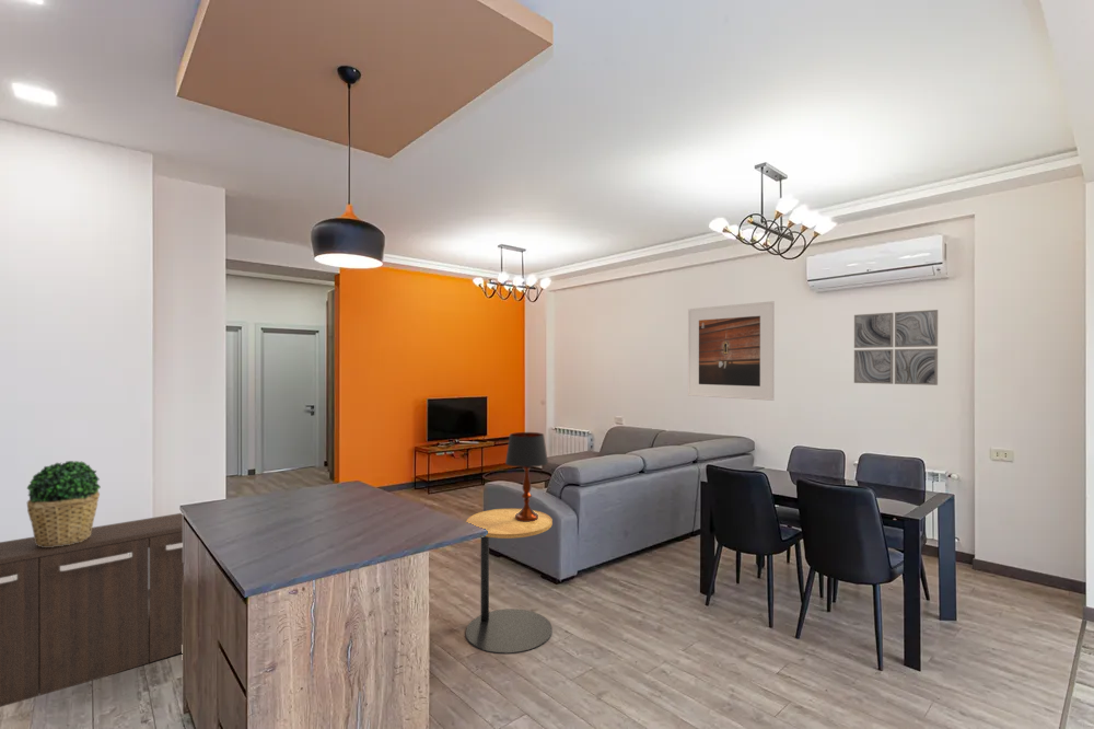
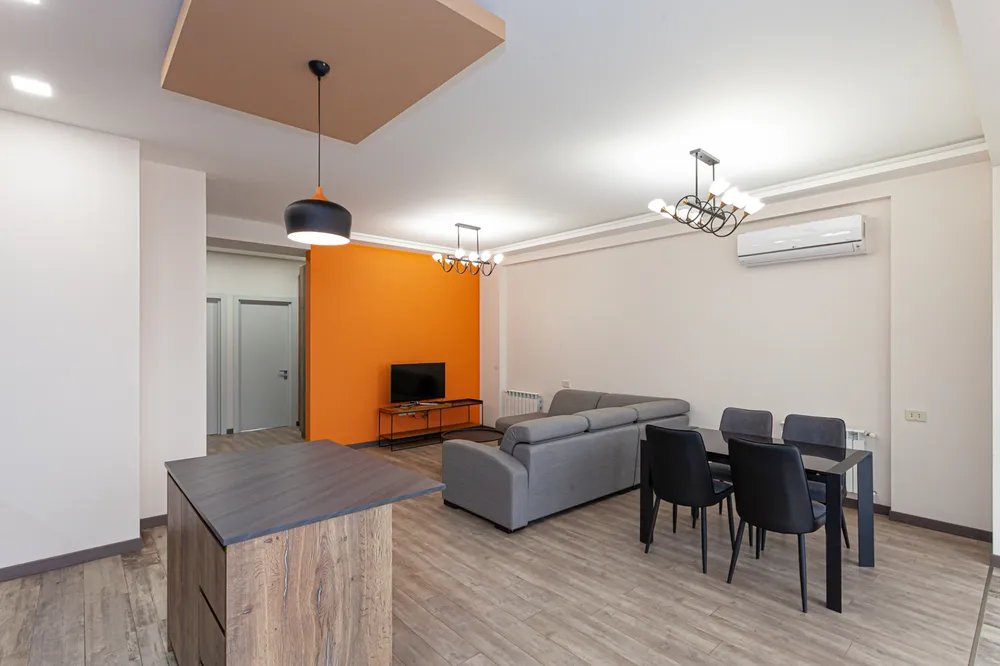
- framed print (728, 351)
- storage cabinet (104, 599)
- potted plant (65, 500)
- table lamp (526, 475)
- wall art (893, 349)
- side table (488, 575)
